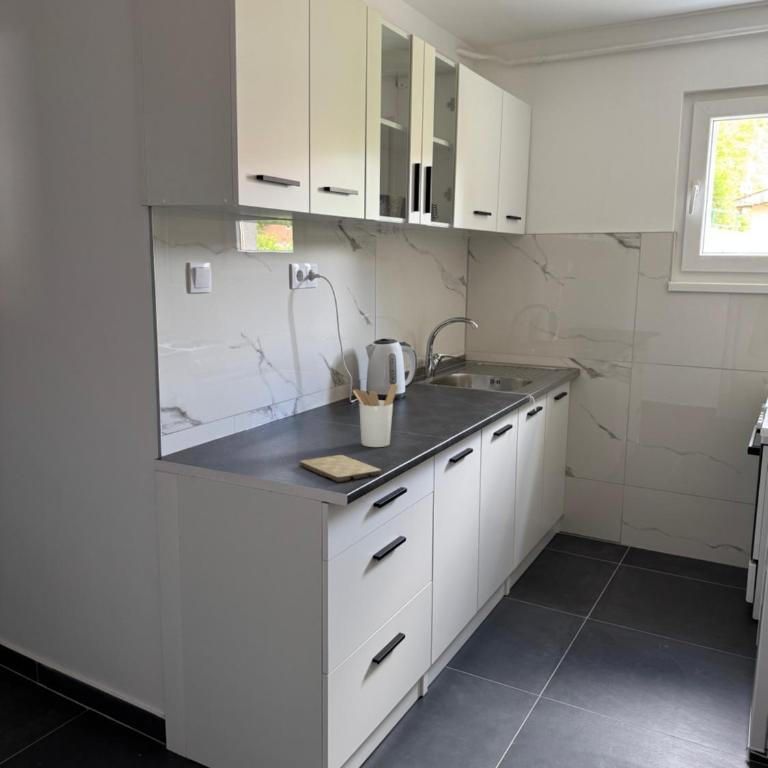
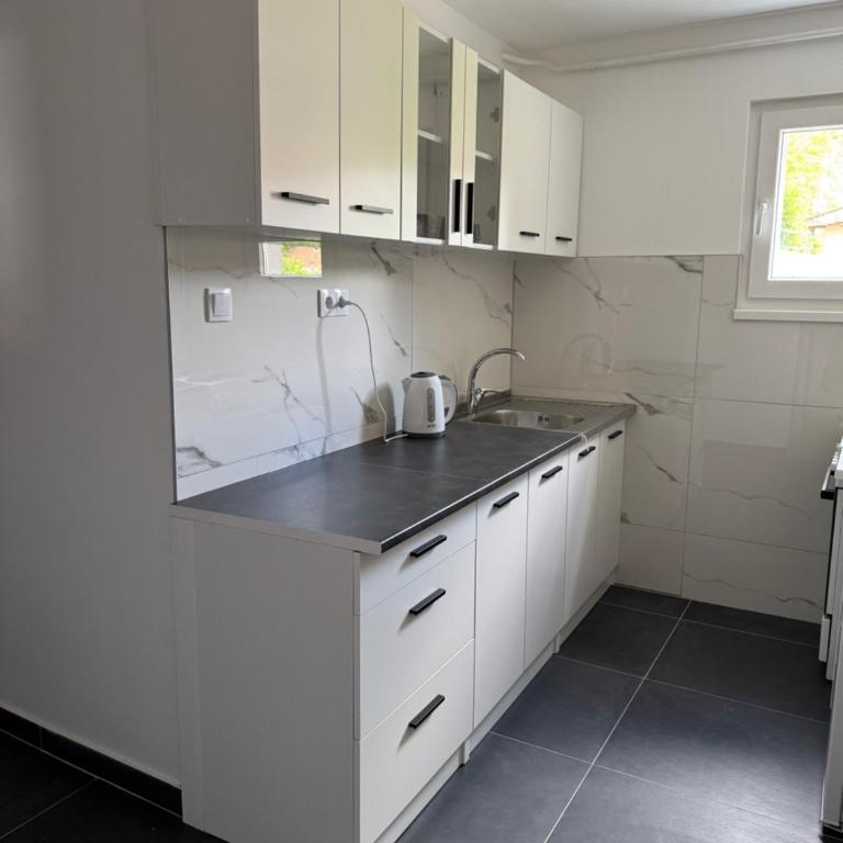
- cutting board (339, 467)
- utensil holder (372, 415)
